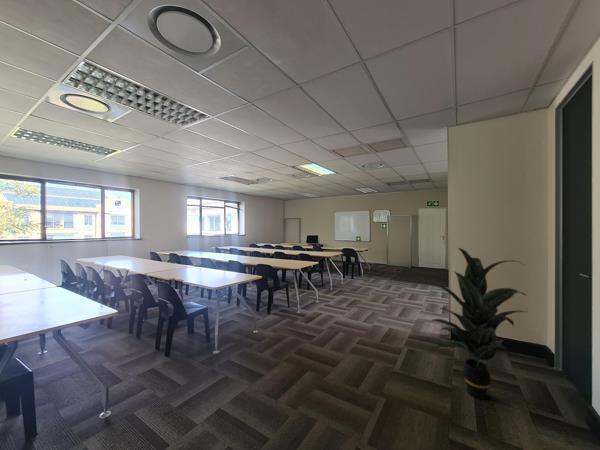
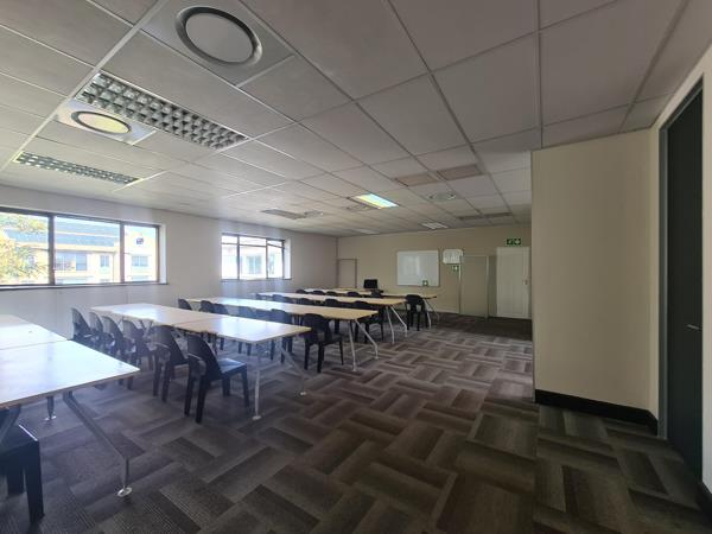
- indoor plant (473, 319)
